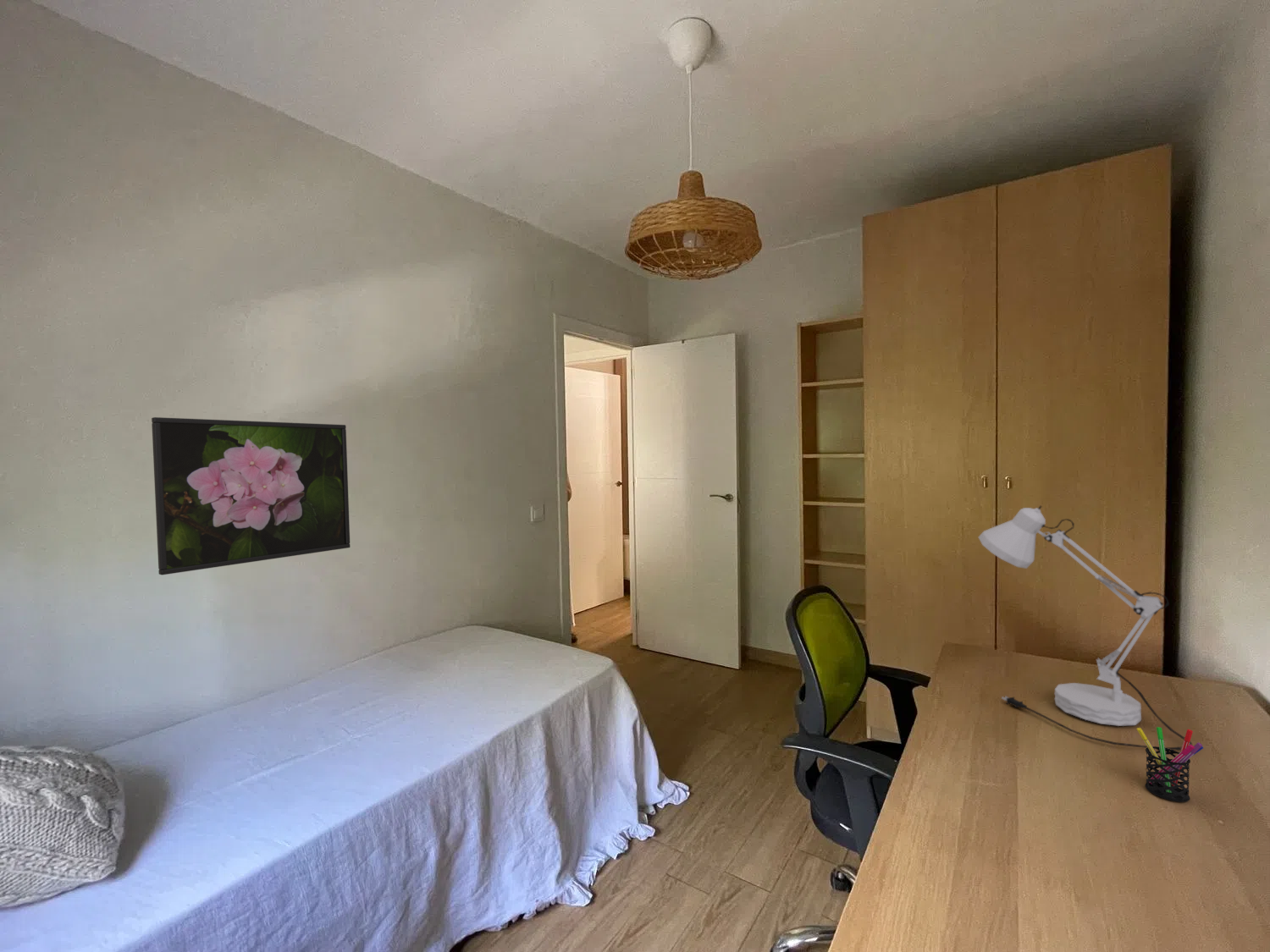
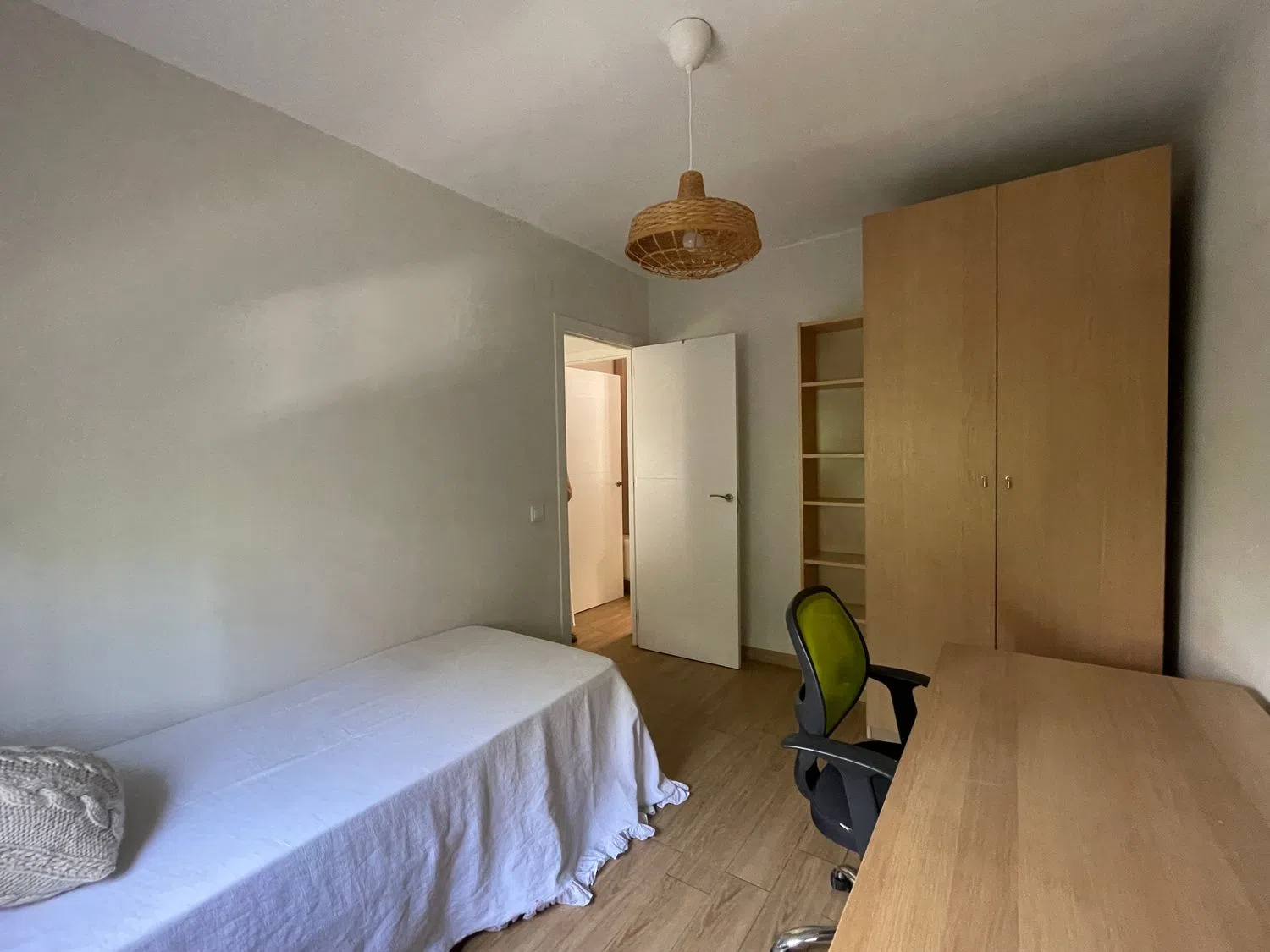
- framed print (263, 491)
- desk lamp (1096, 579)
- pen holder (1168, 758)
